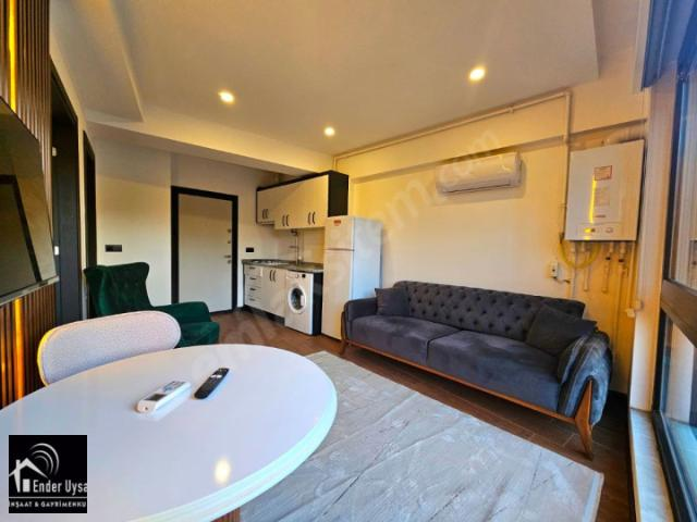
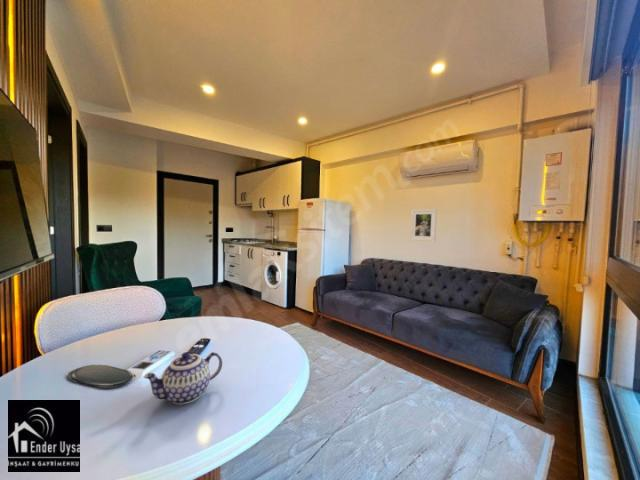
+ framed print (423, 225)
+ oval tray (100, 375)
+ teapot (186, 373)
